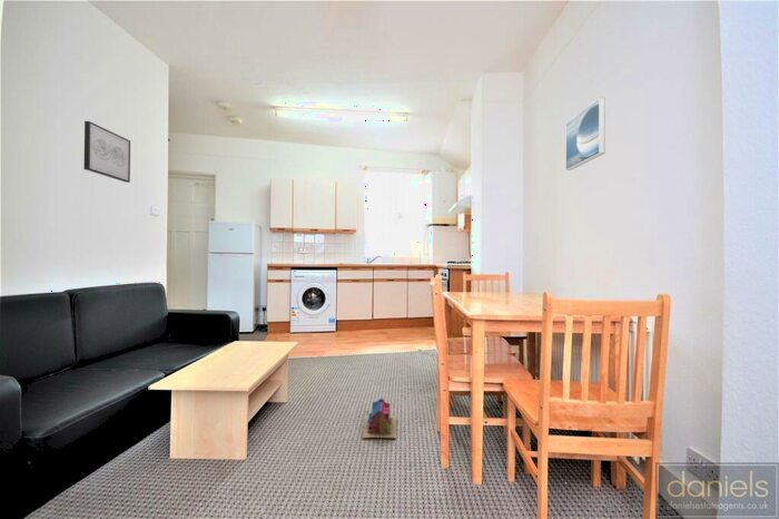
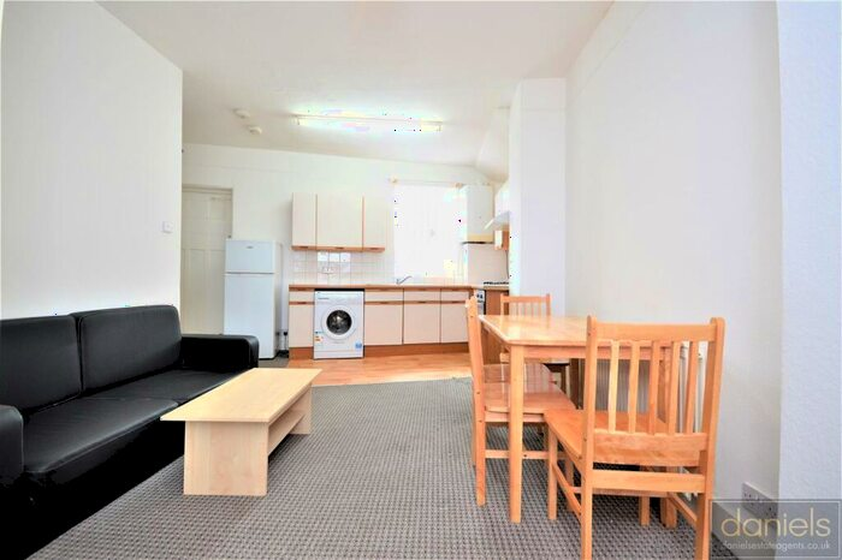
- wall art (108, 154)
- toy house (379, 414)
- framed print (583, 137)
